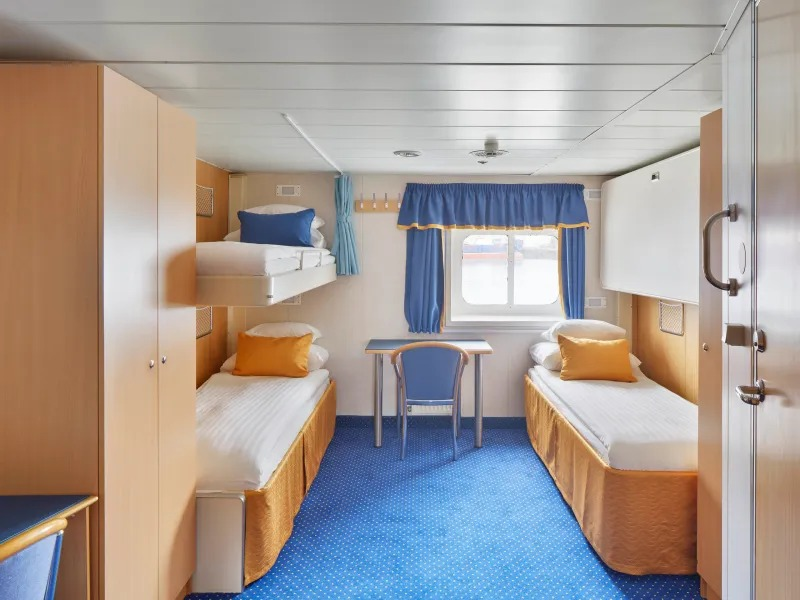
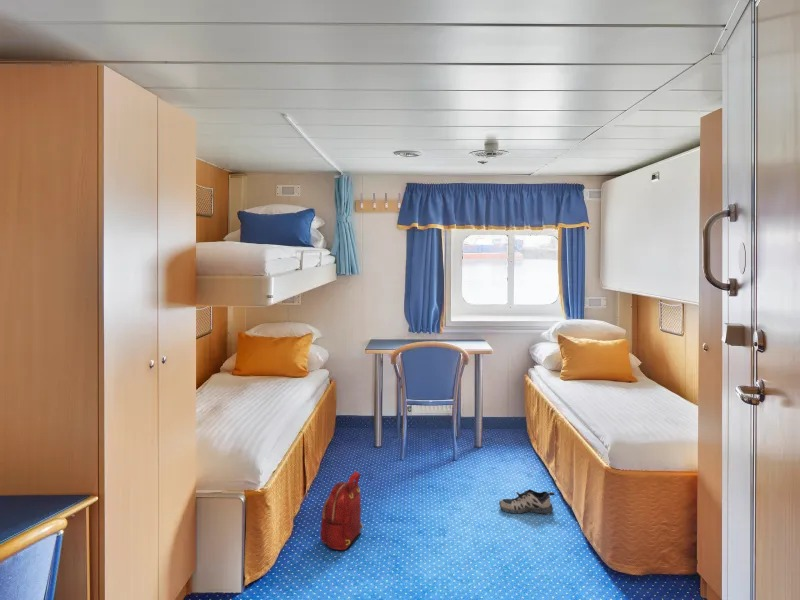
+ backpack (343, 505)
+ shoe (526, 499)
